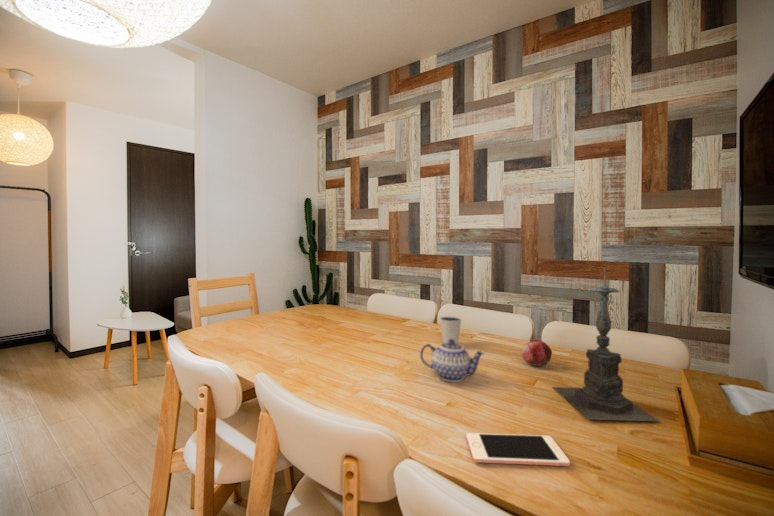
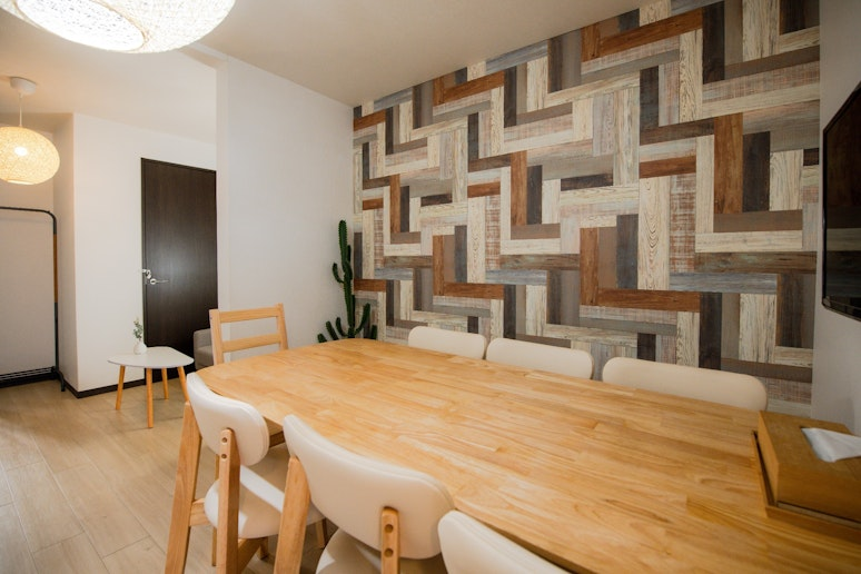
- candle holder (601, 336)
- dixie cup (450, 332)
- teapot (451, 358)
- cell phone (514, 448)
- fruit (536, 350)
